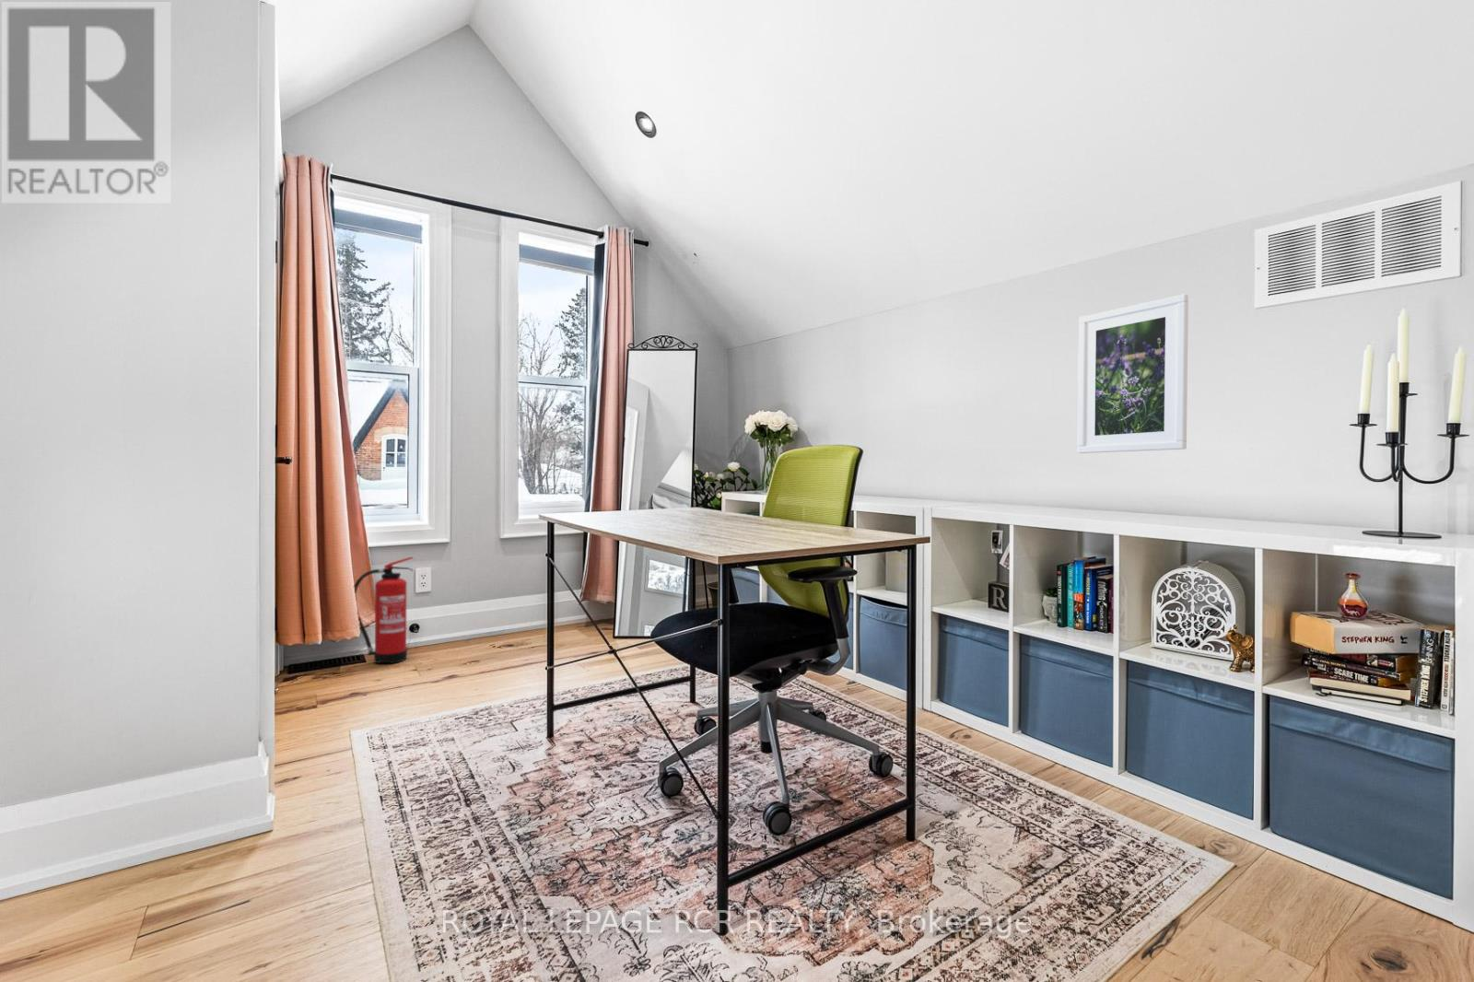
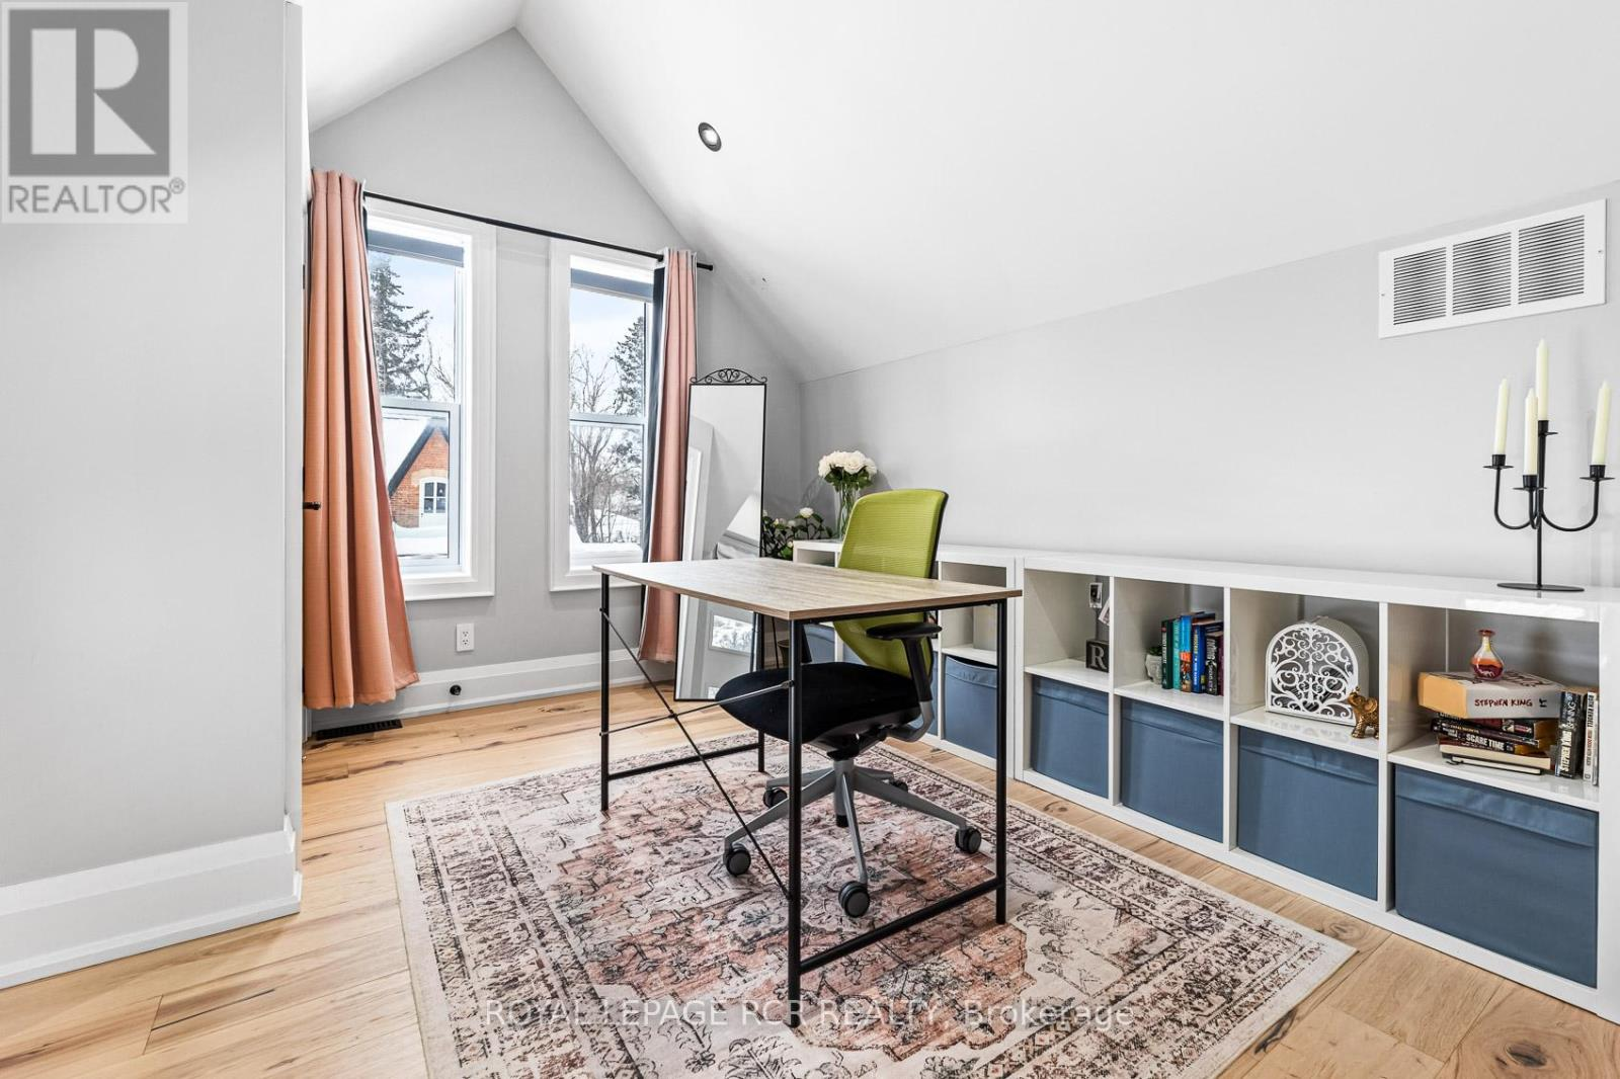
- fire extinguisher (382, 609)
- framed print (1129, 378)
